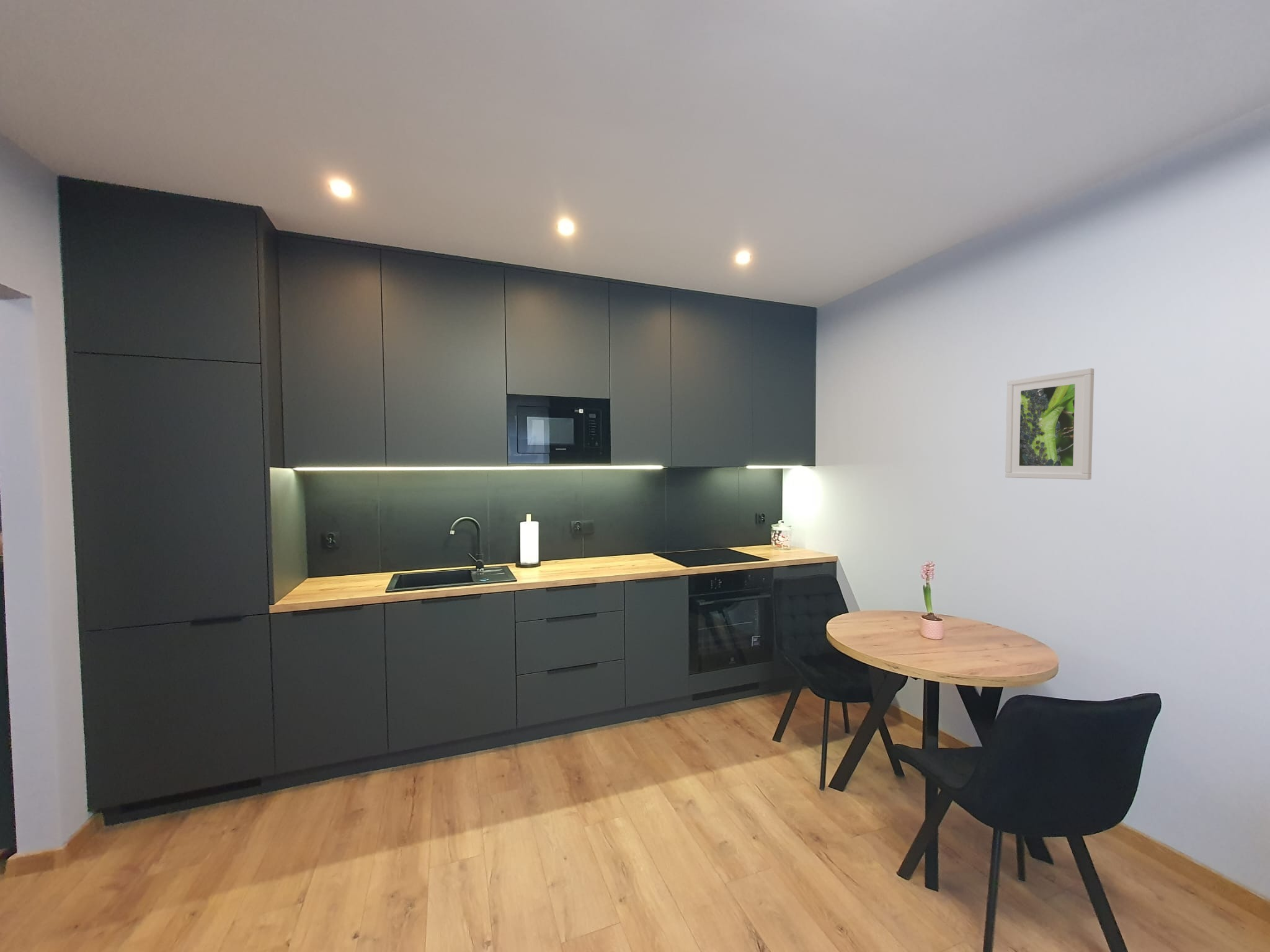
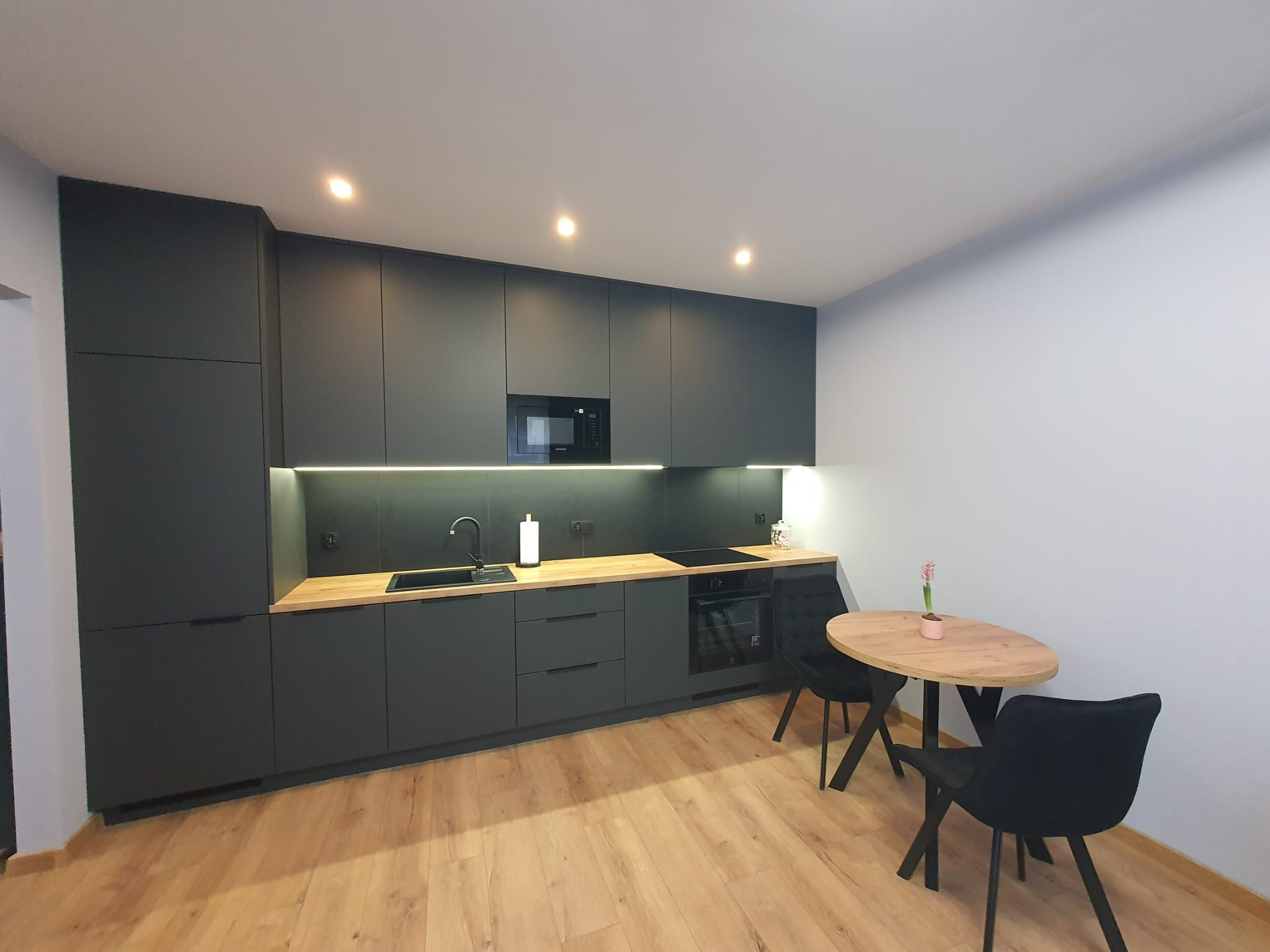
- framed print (1046, 426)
